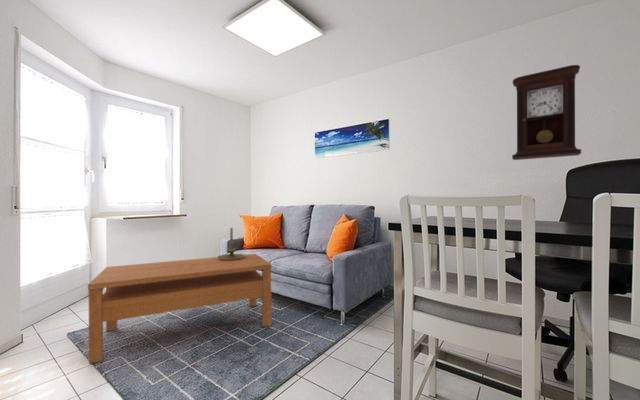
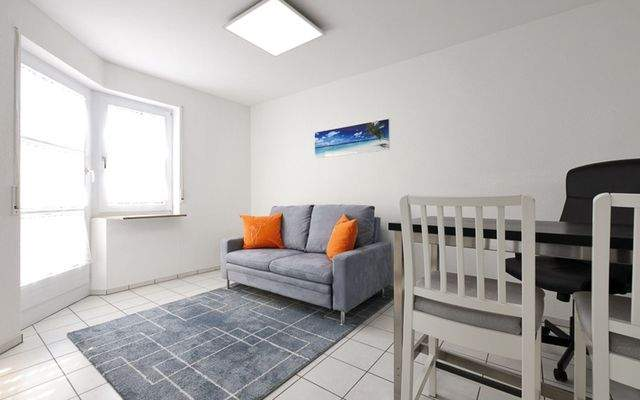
- coffee table (190, 296)
- pendulum clock (544, 115)
- candle holder (231, 242)
